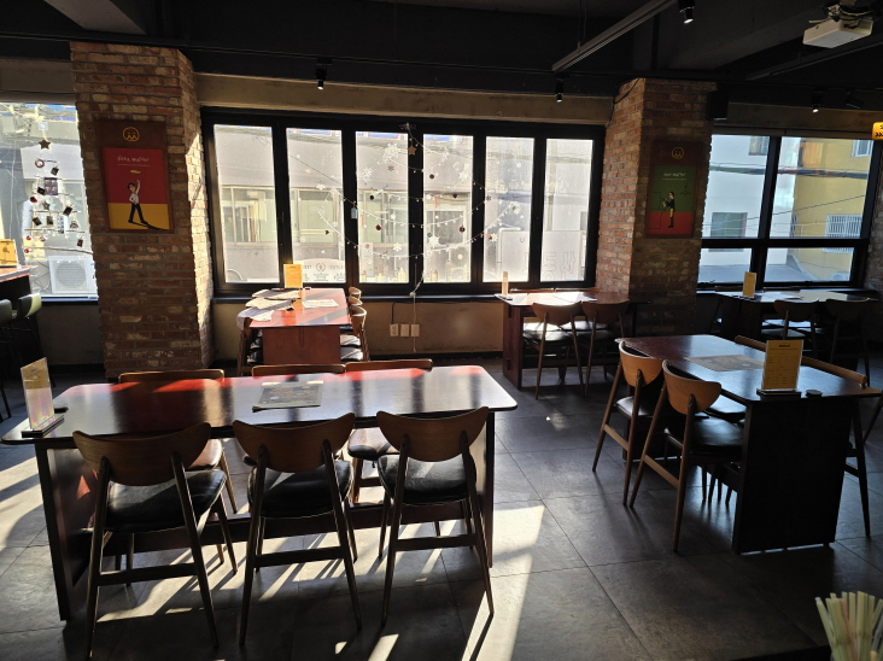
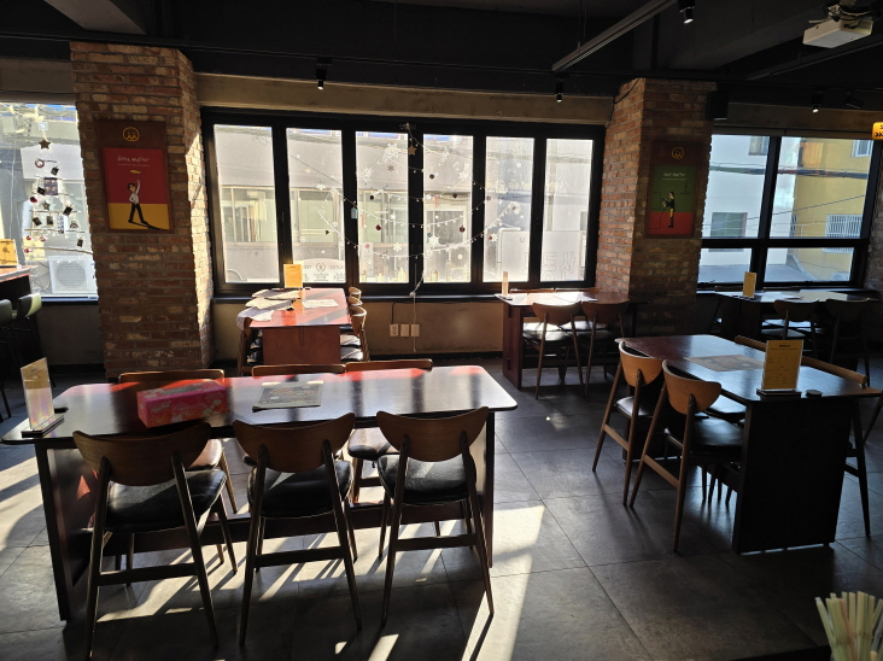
+ tissue box (182, 402)
